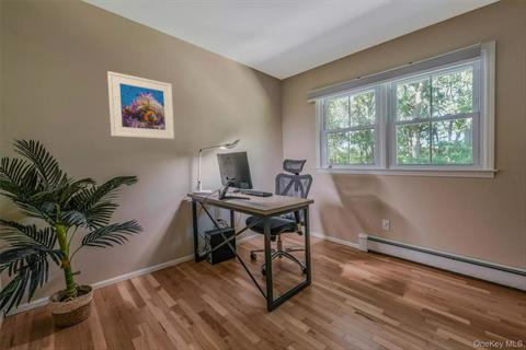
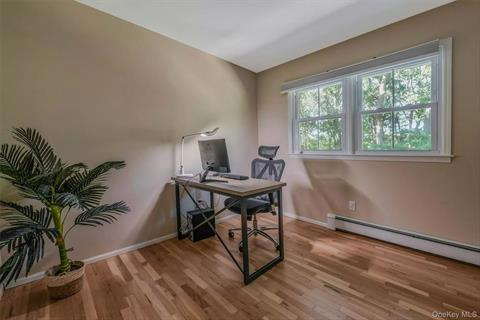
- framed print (144, 107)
